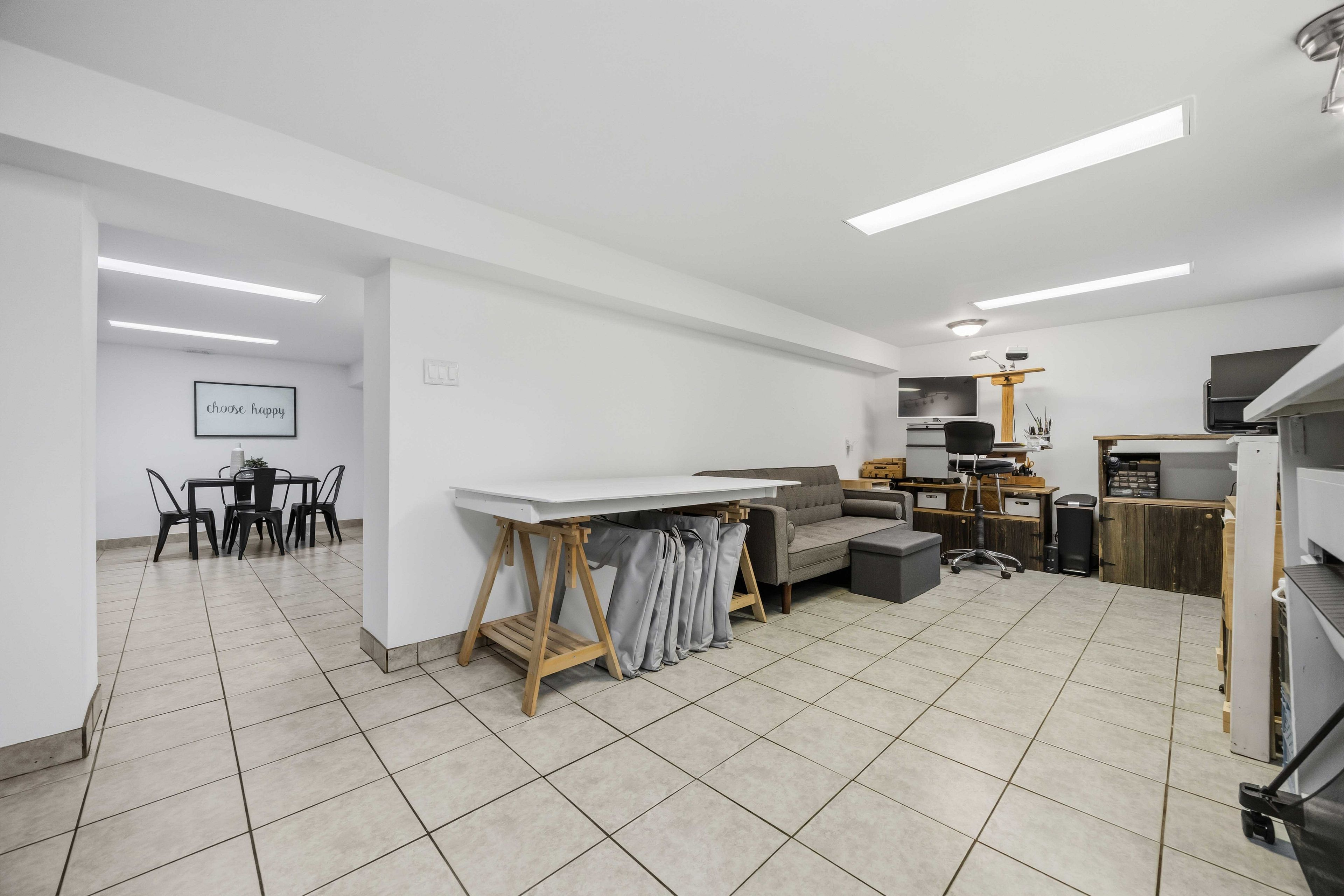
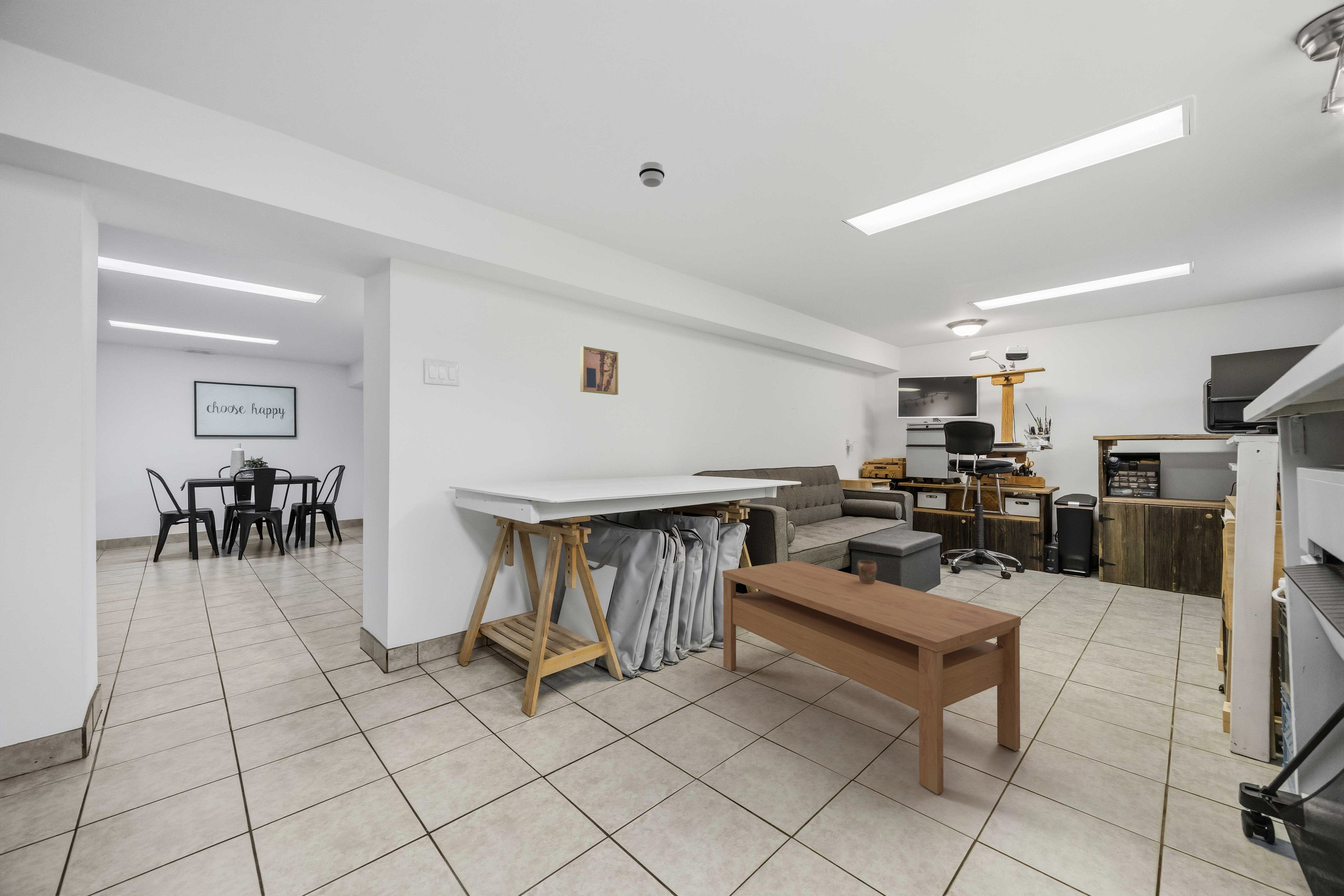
+ coffee table (848, 645)
+ smoke detector (652, 175)
+ wall art (600, 371)
+ mug (865, 571)
